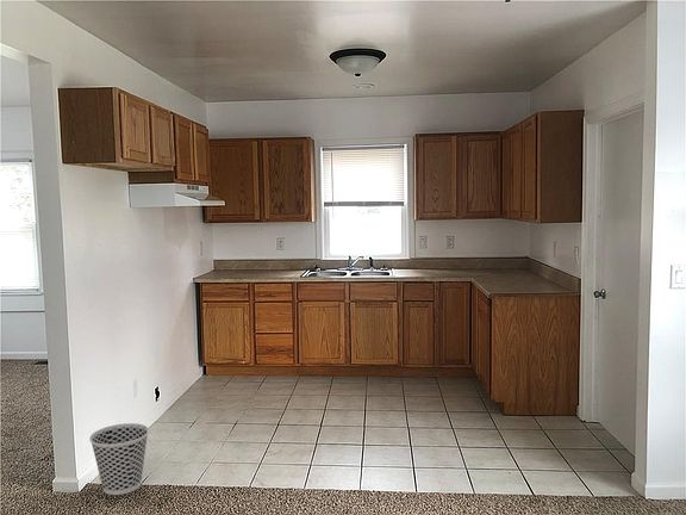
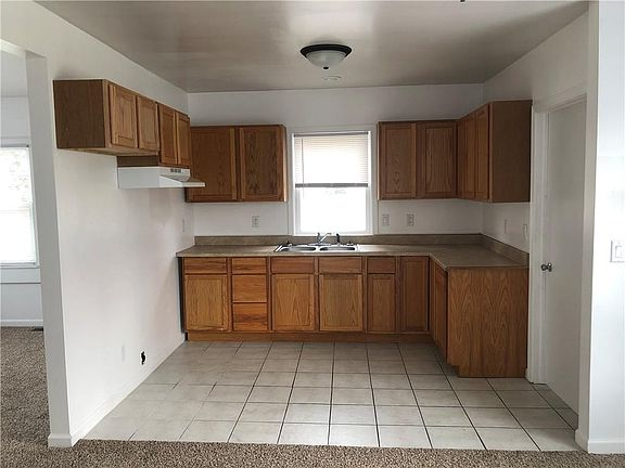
- wastebasket (120, 459)
